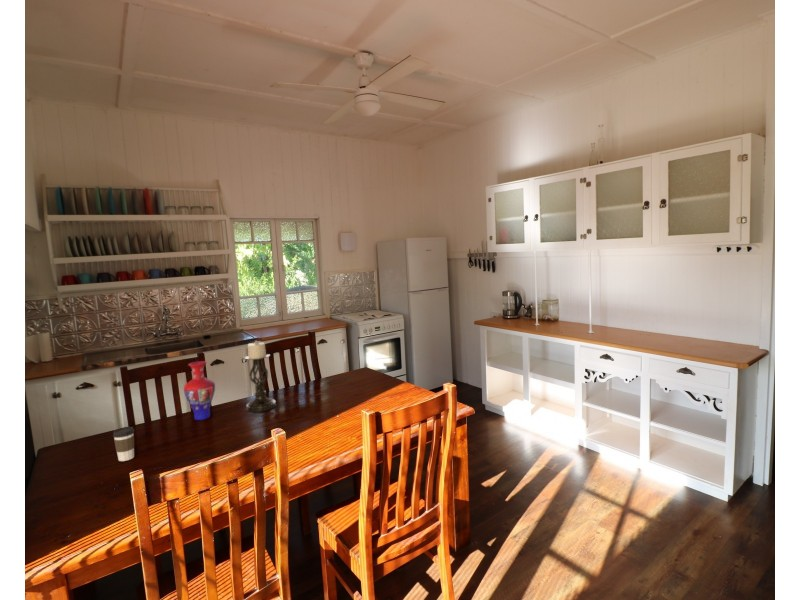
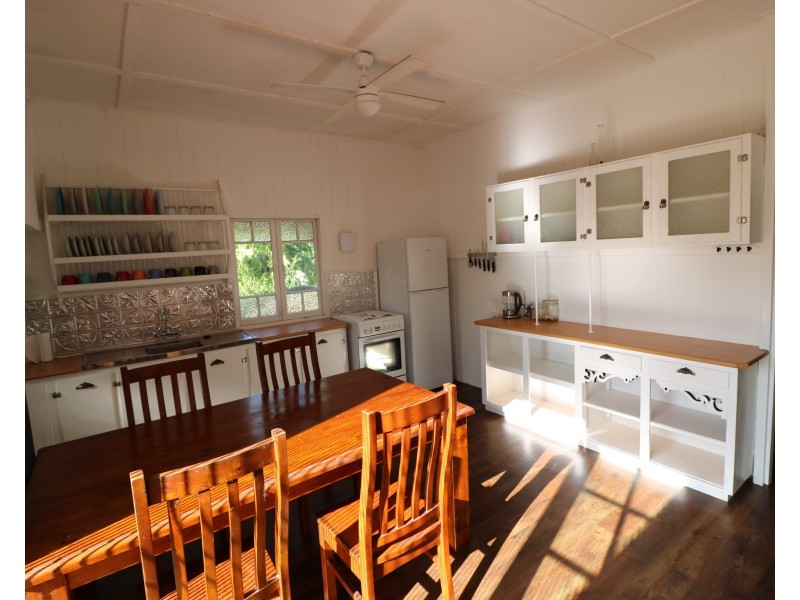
- vase (199, 390)
- candle holder (259, 373)
- coffee cup (124, 444)
